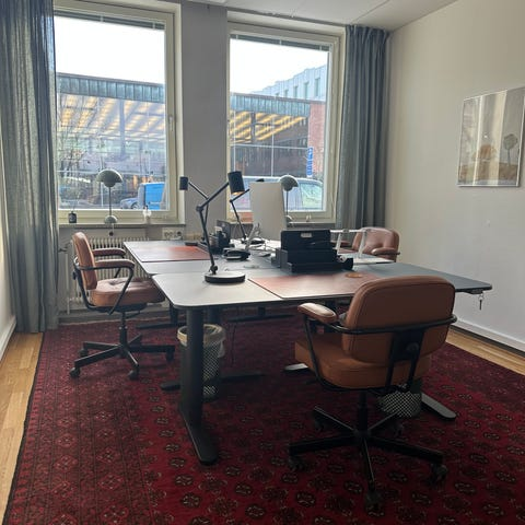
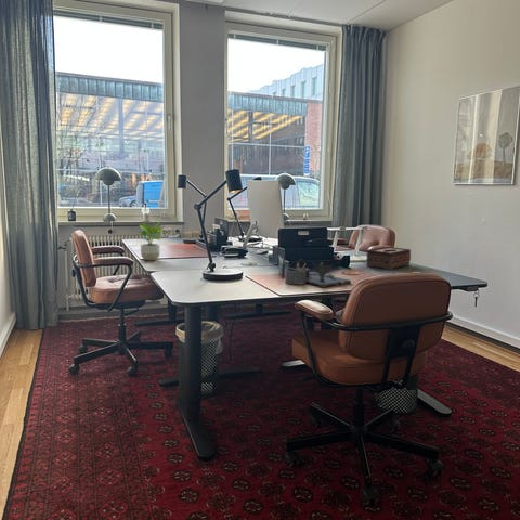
+ desk organizer (304, 268)
+ tissue box (388, 257)
+ potted plant (152, 239)
